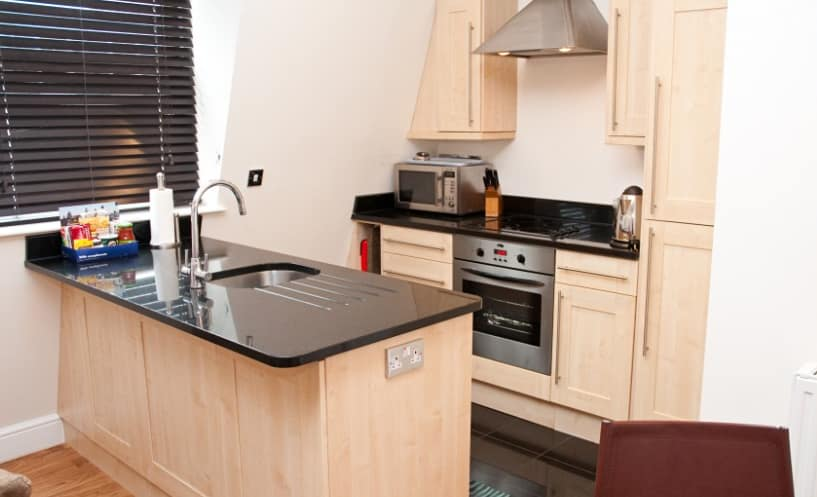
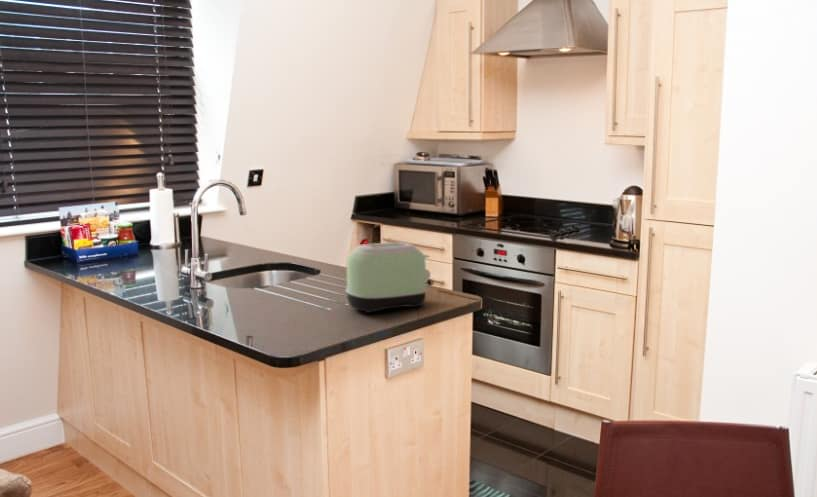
+ toaster (389, 275)
